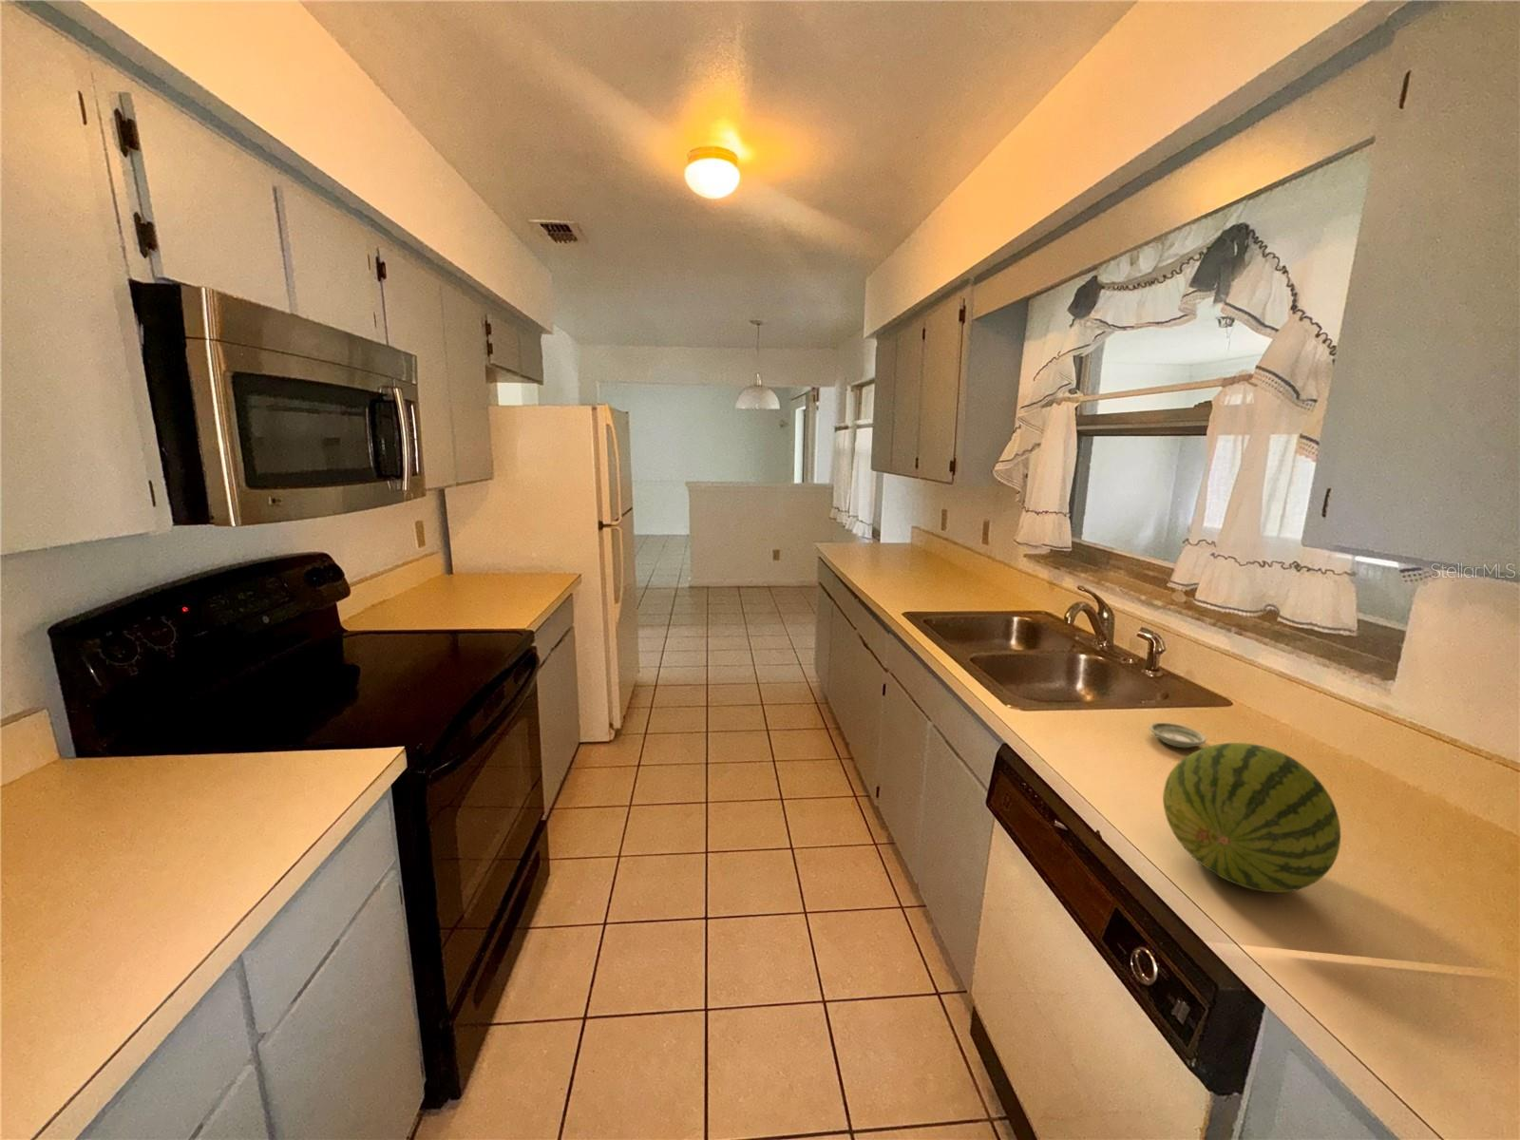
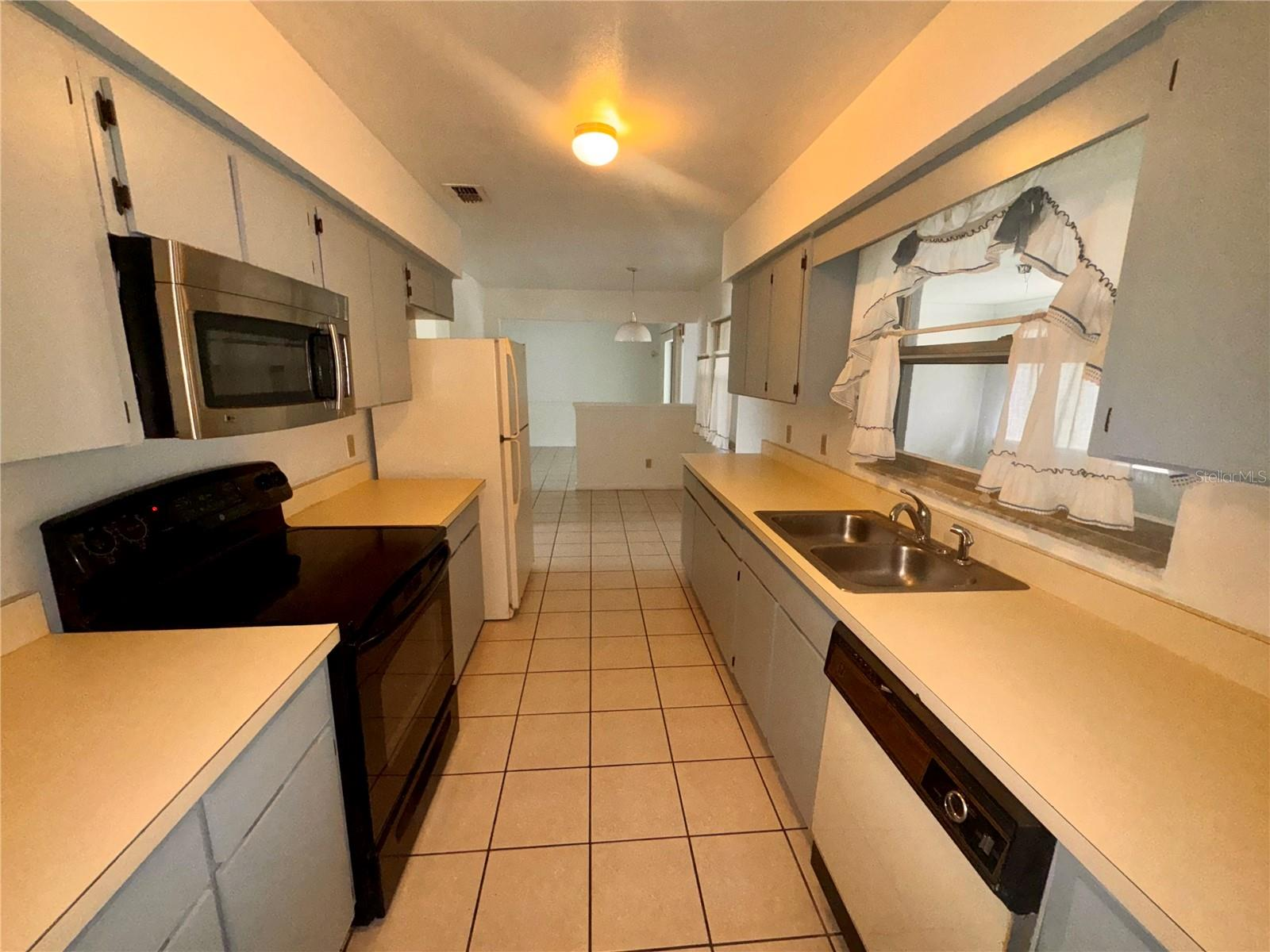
- saucer (1177, 738)
- fruit (1246, 812)
